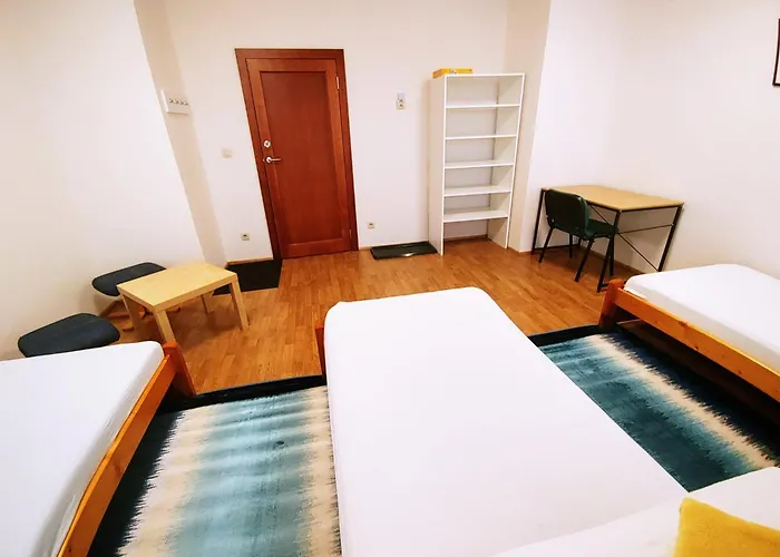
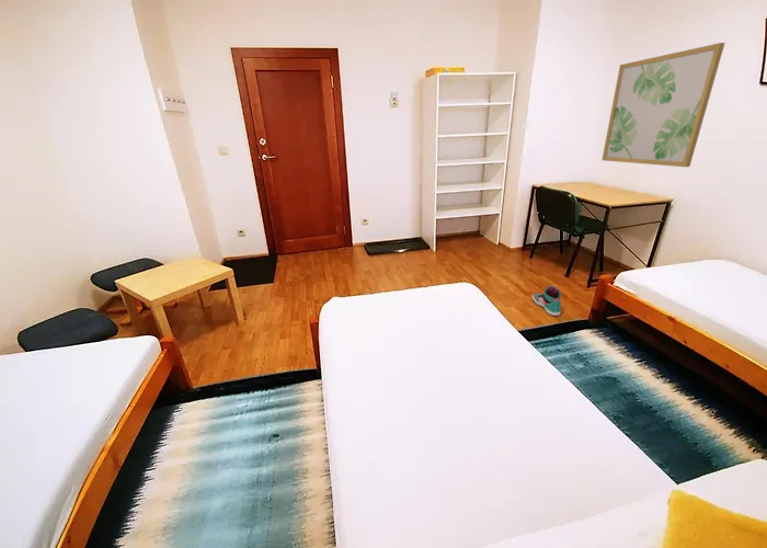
+ sneaker (547, 296)
+ wall art (652, 112)
